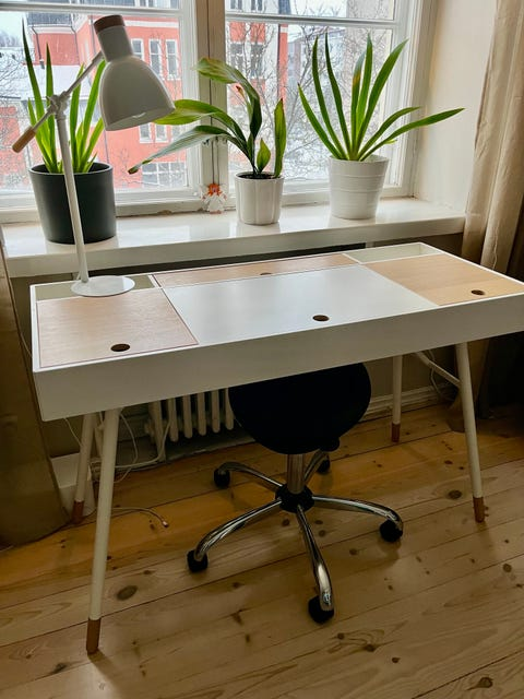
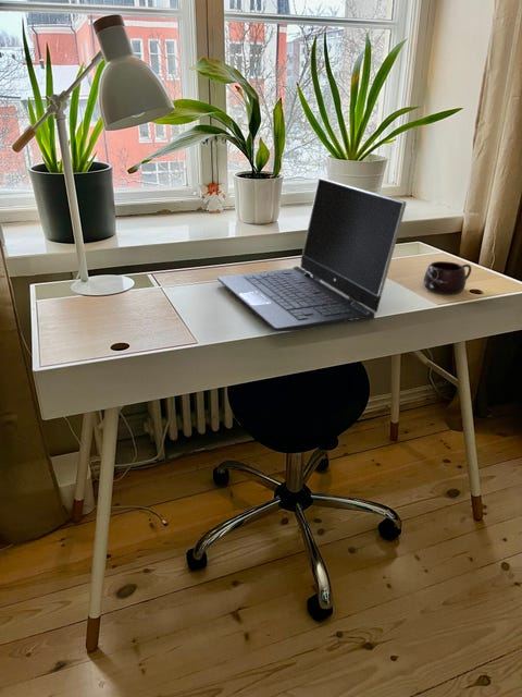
+ mug (449, 277)
+ laptop computer (303, 247)
